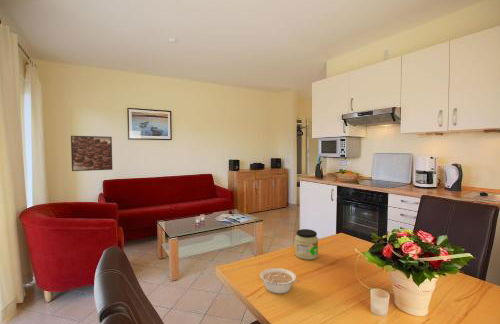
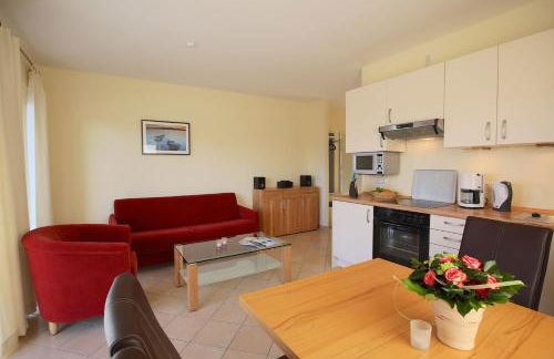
- legume (279, 280)
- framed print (92, 153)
- jar (306, 243)
